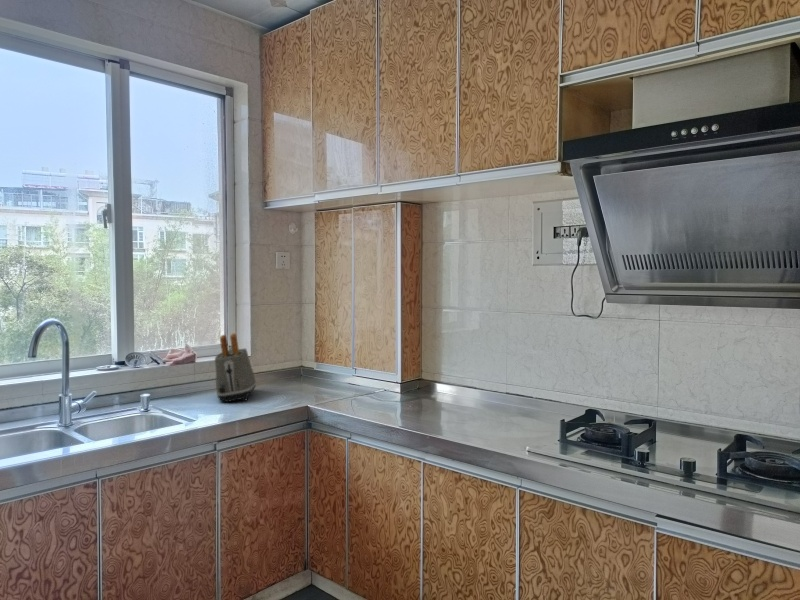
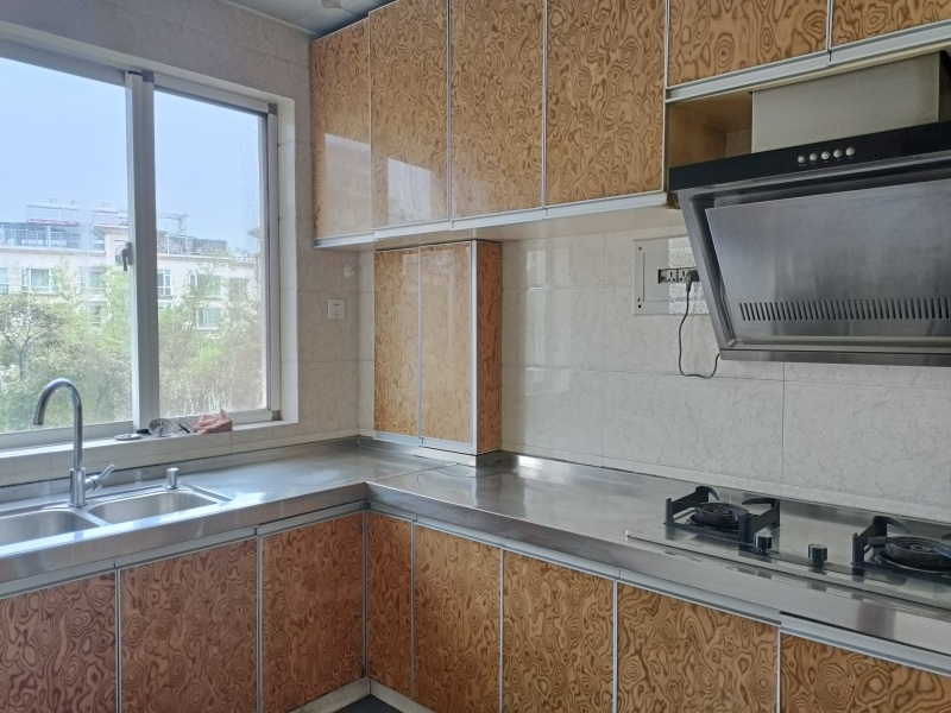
- toaster (236, 365)
